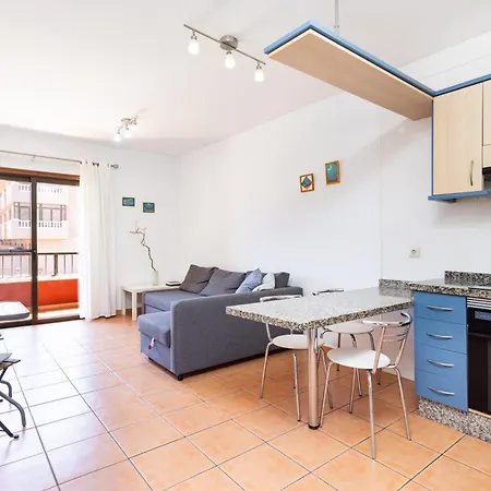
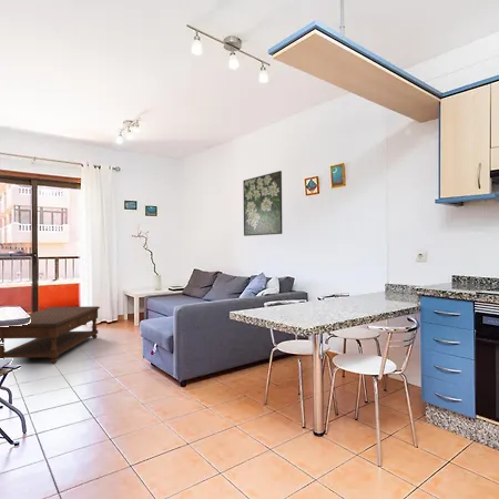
+ coffee table (53, 332)
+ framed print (261, 205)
